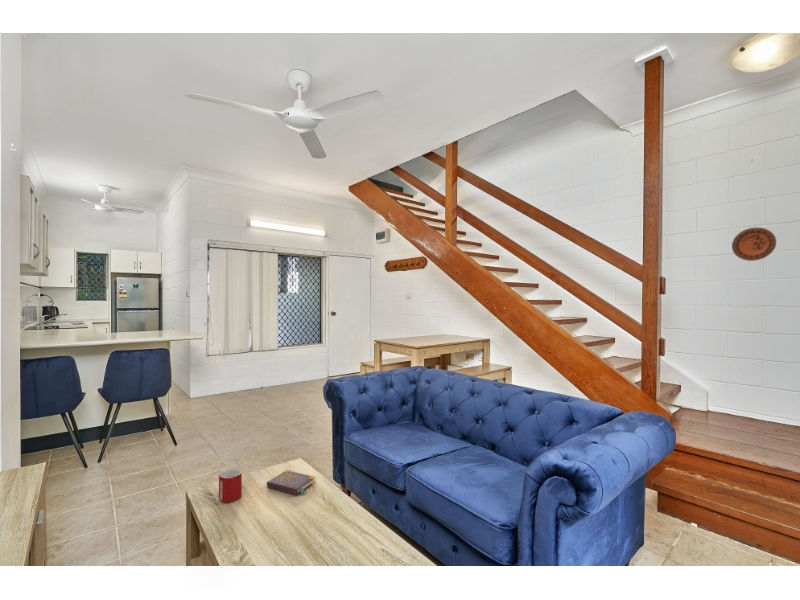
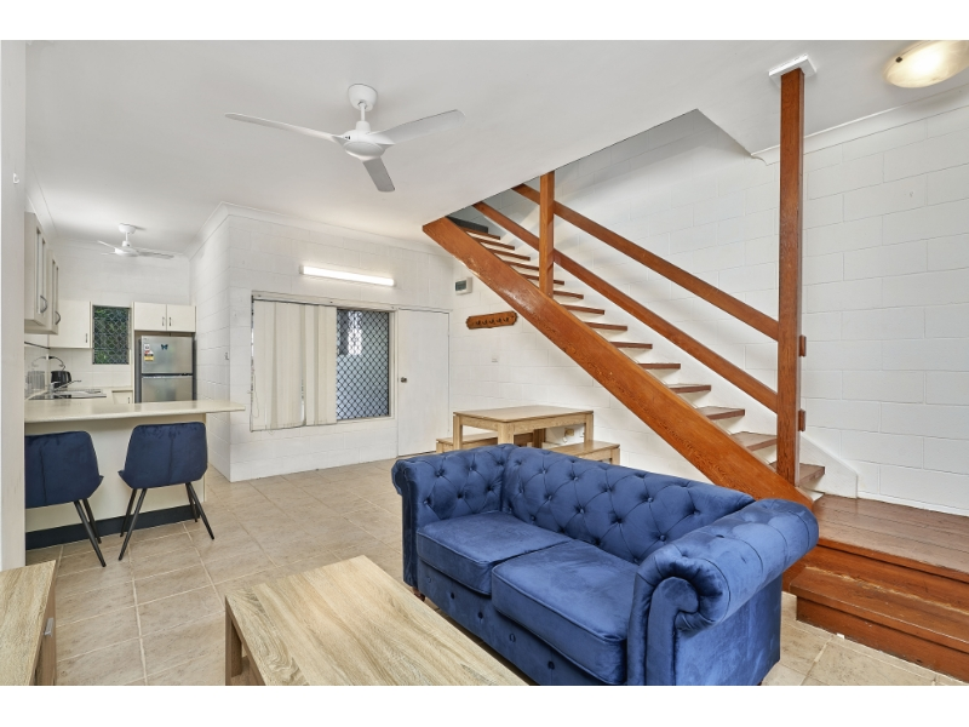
- book (291, 481)
- decorative plate (753, 244)
- mug (228, 484)
